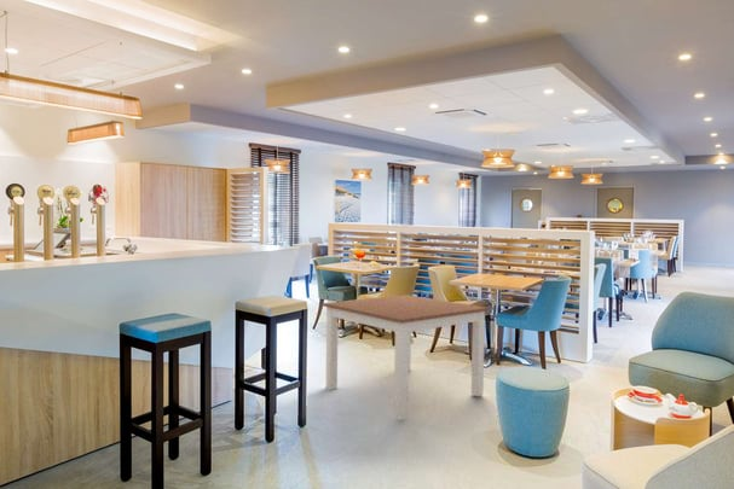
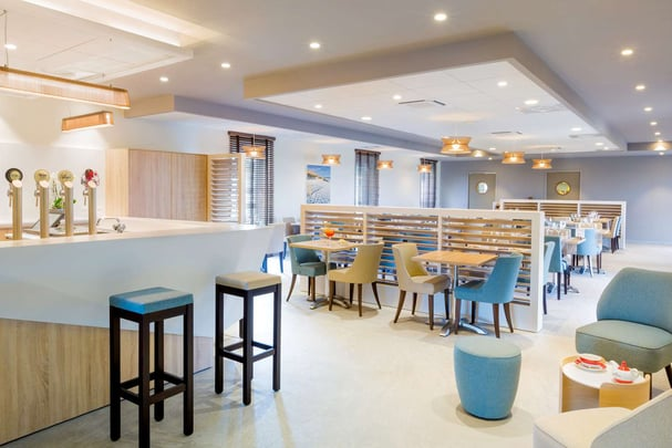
- dining table (404, 348)
